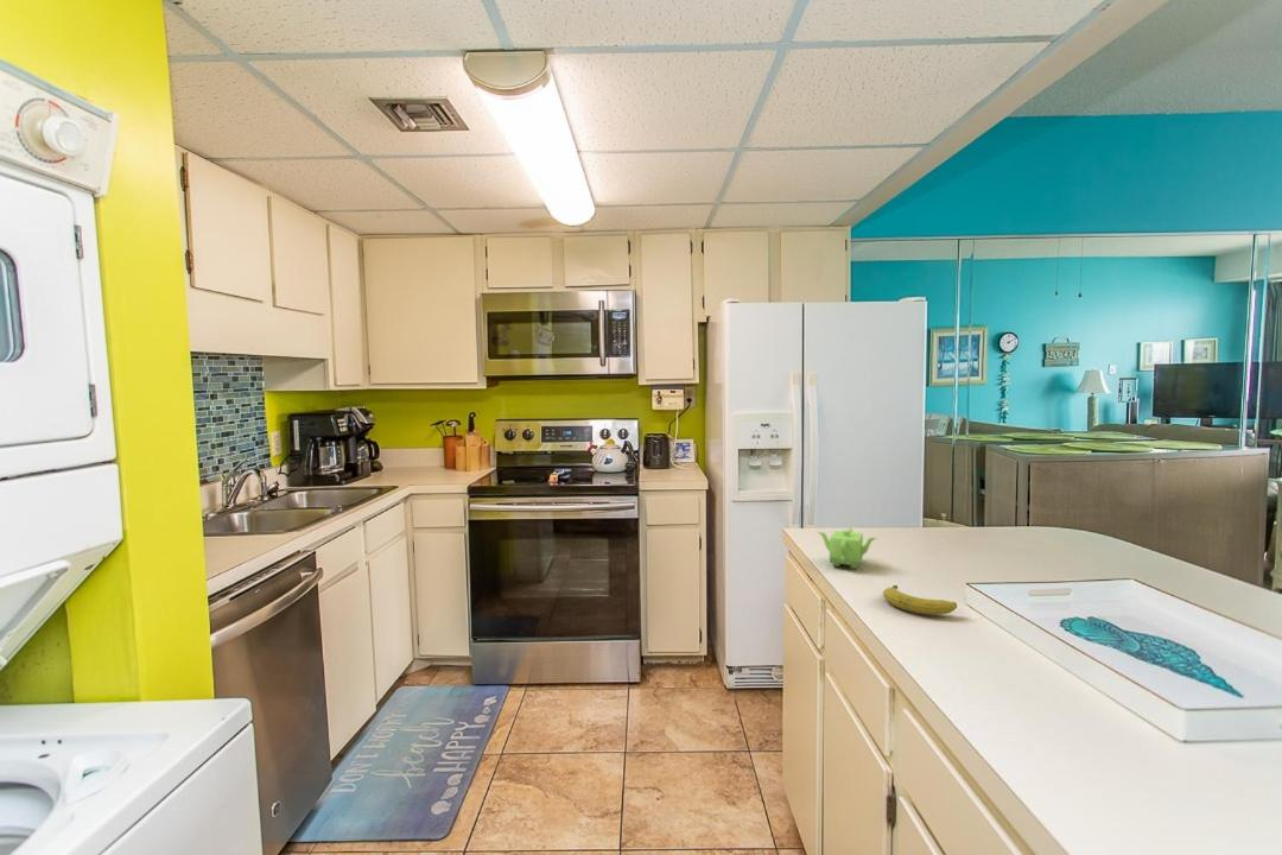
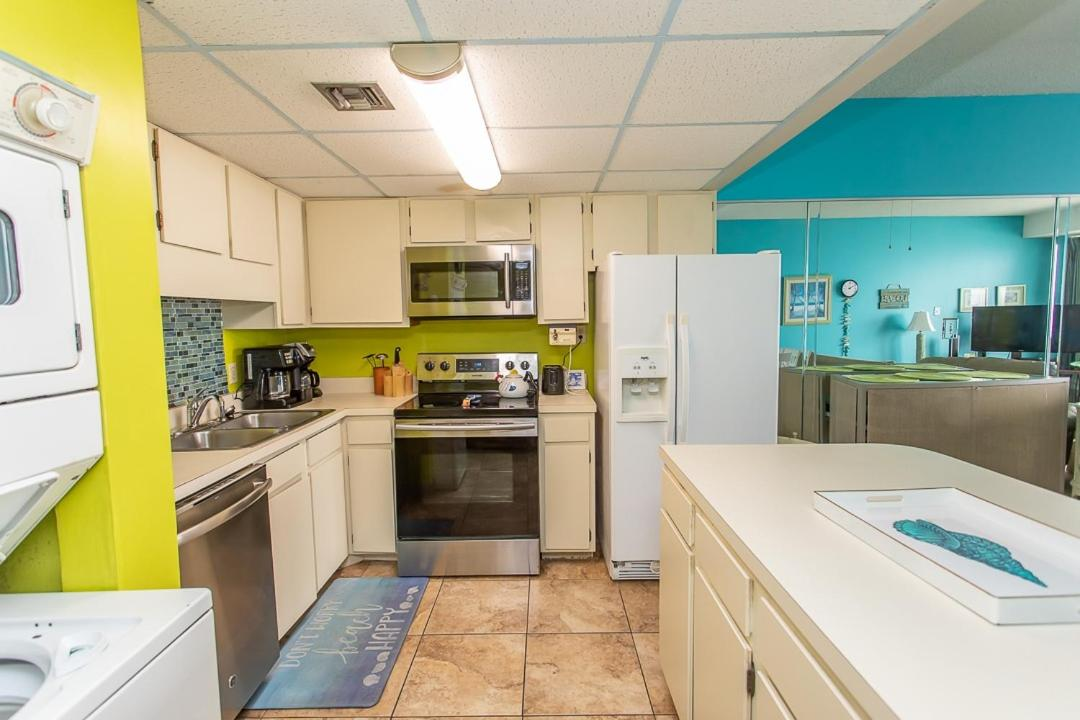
- fruit (913, 596)
- teapot (846, 546)
